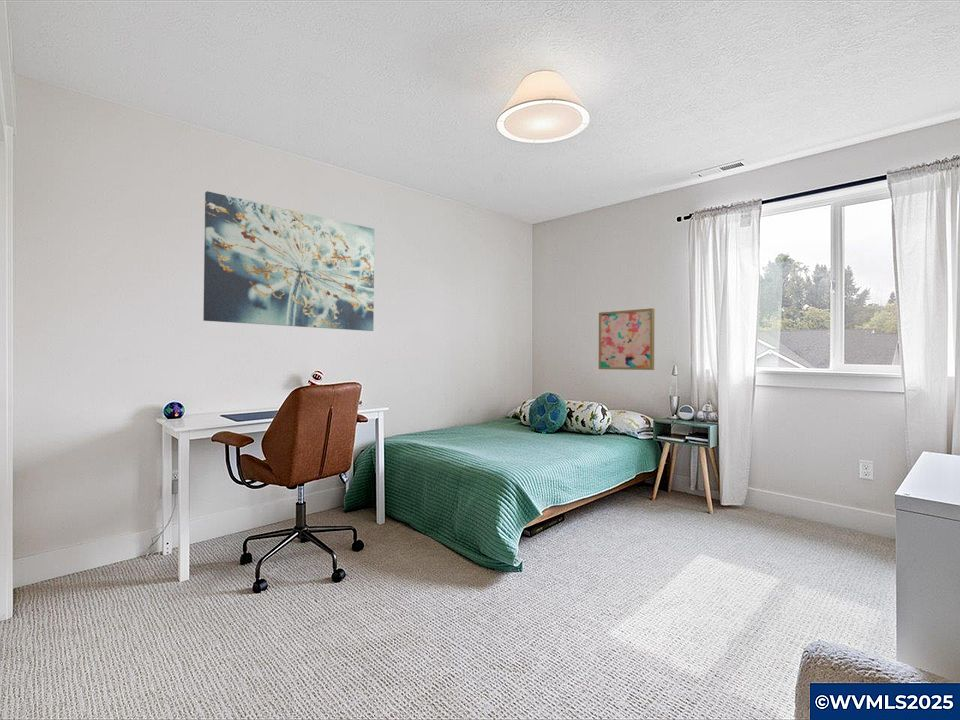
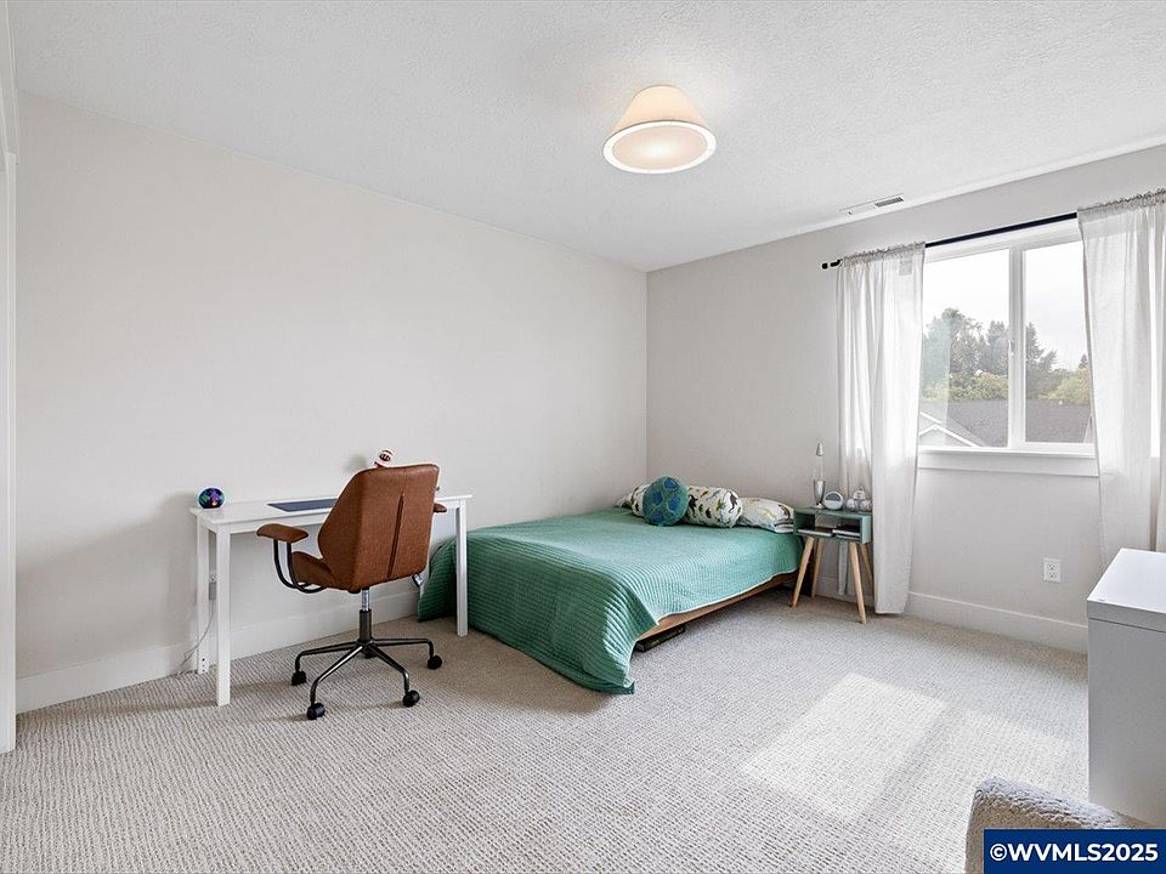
- wall art (298, 269)
- wall art (625, 340)
